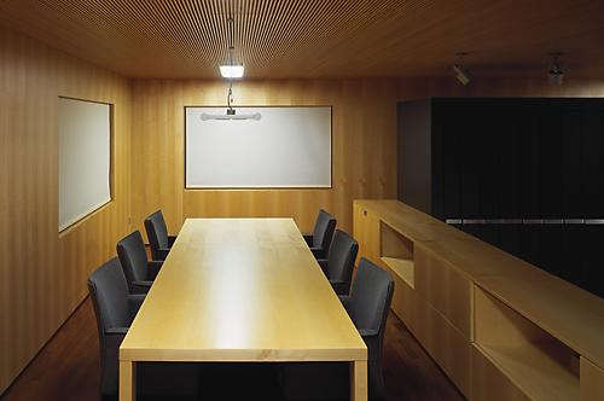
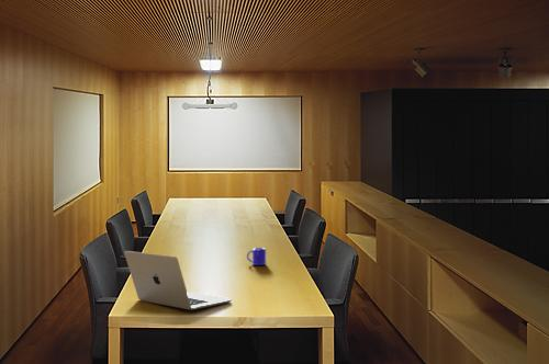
+ mug (256, 255)
+ laptop (178, 276)
